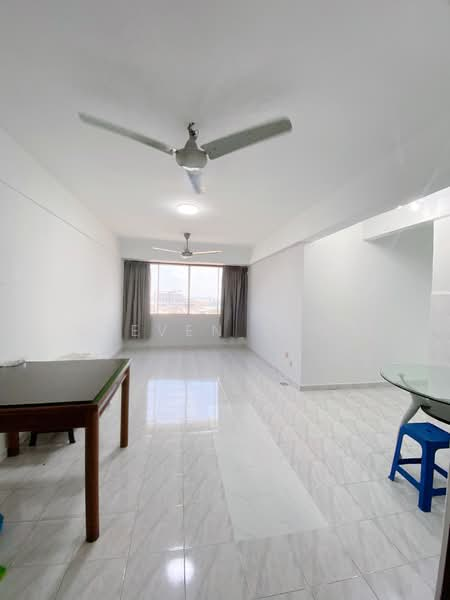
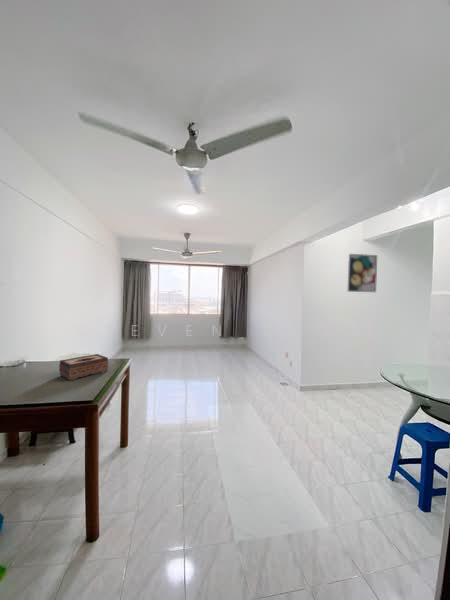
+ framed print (362, 273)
+ tissue box (84, 366)
